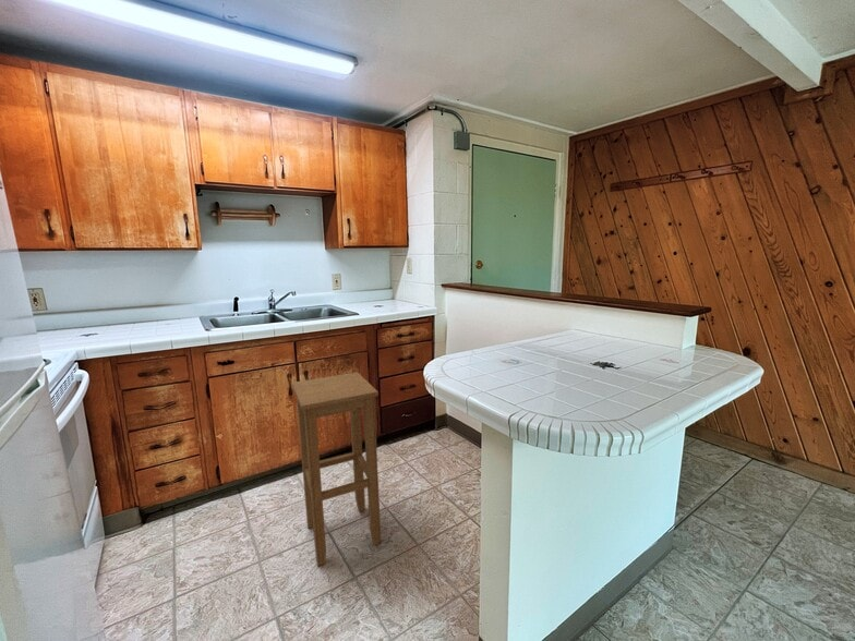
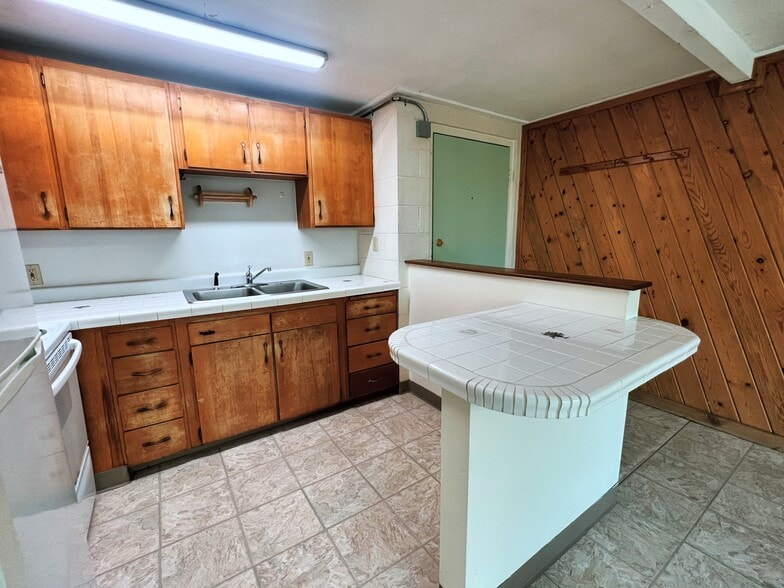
- stool (338, 462)
